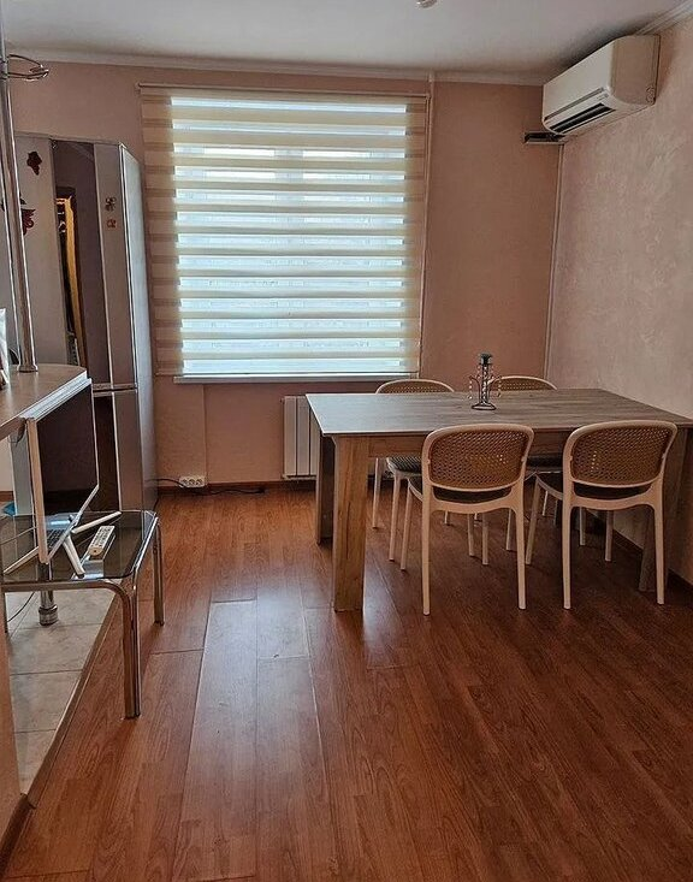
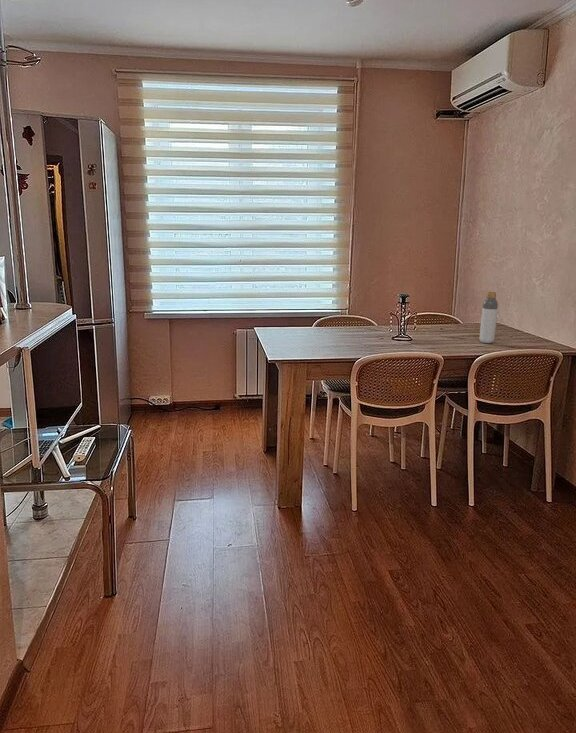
+ bottle (489, 317)
